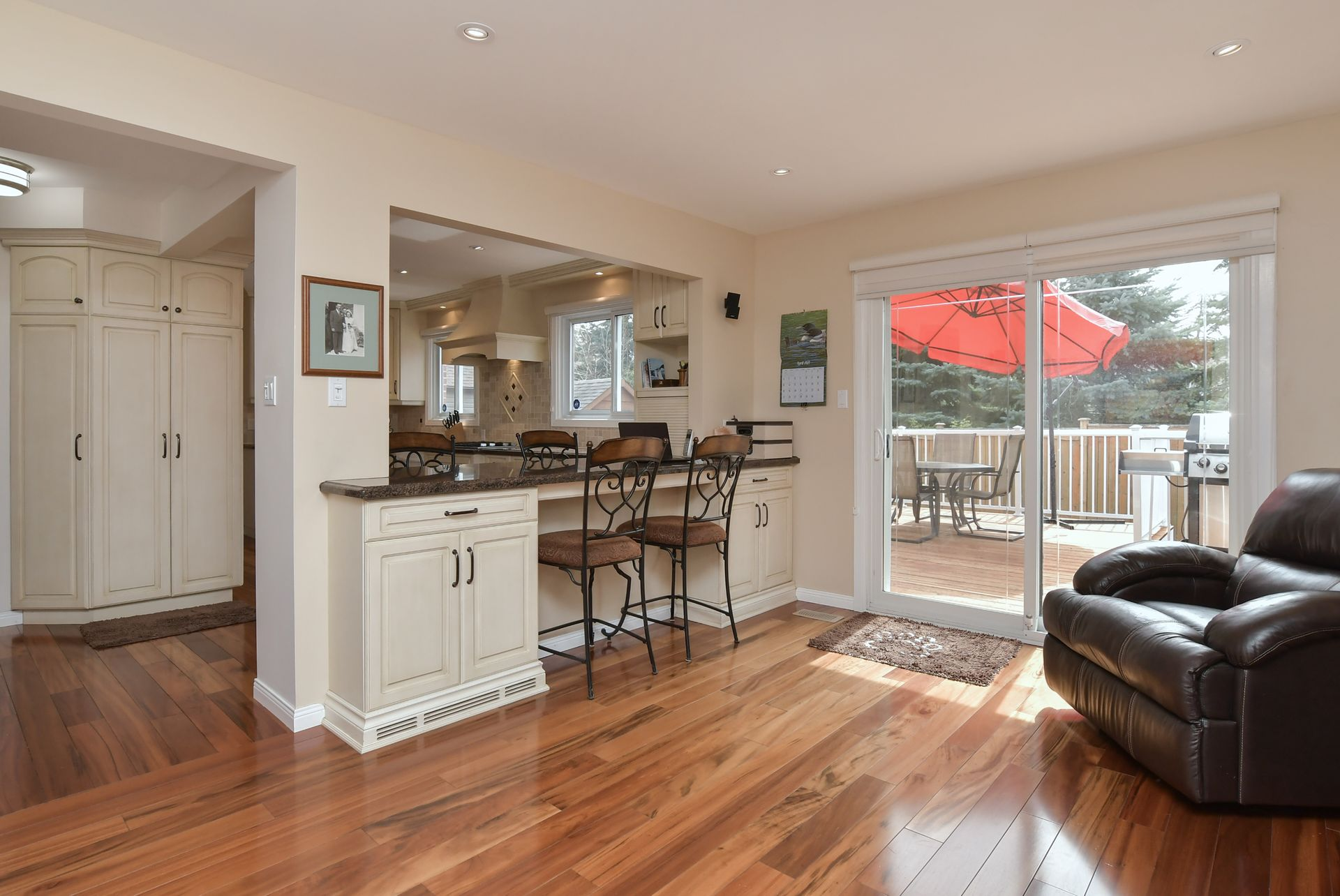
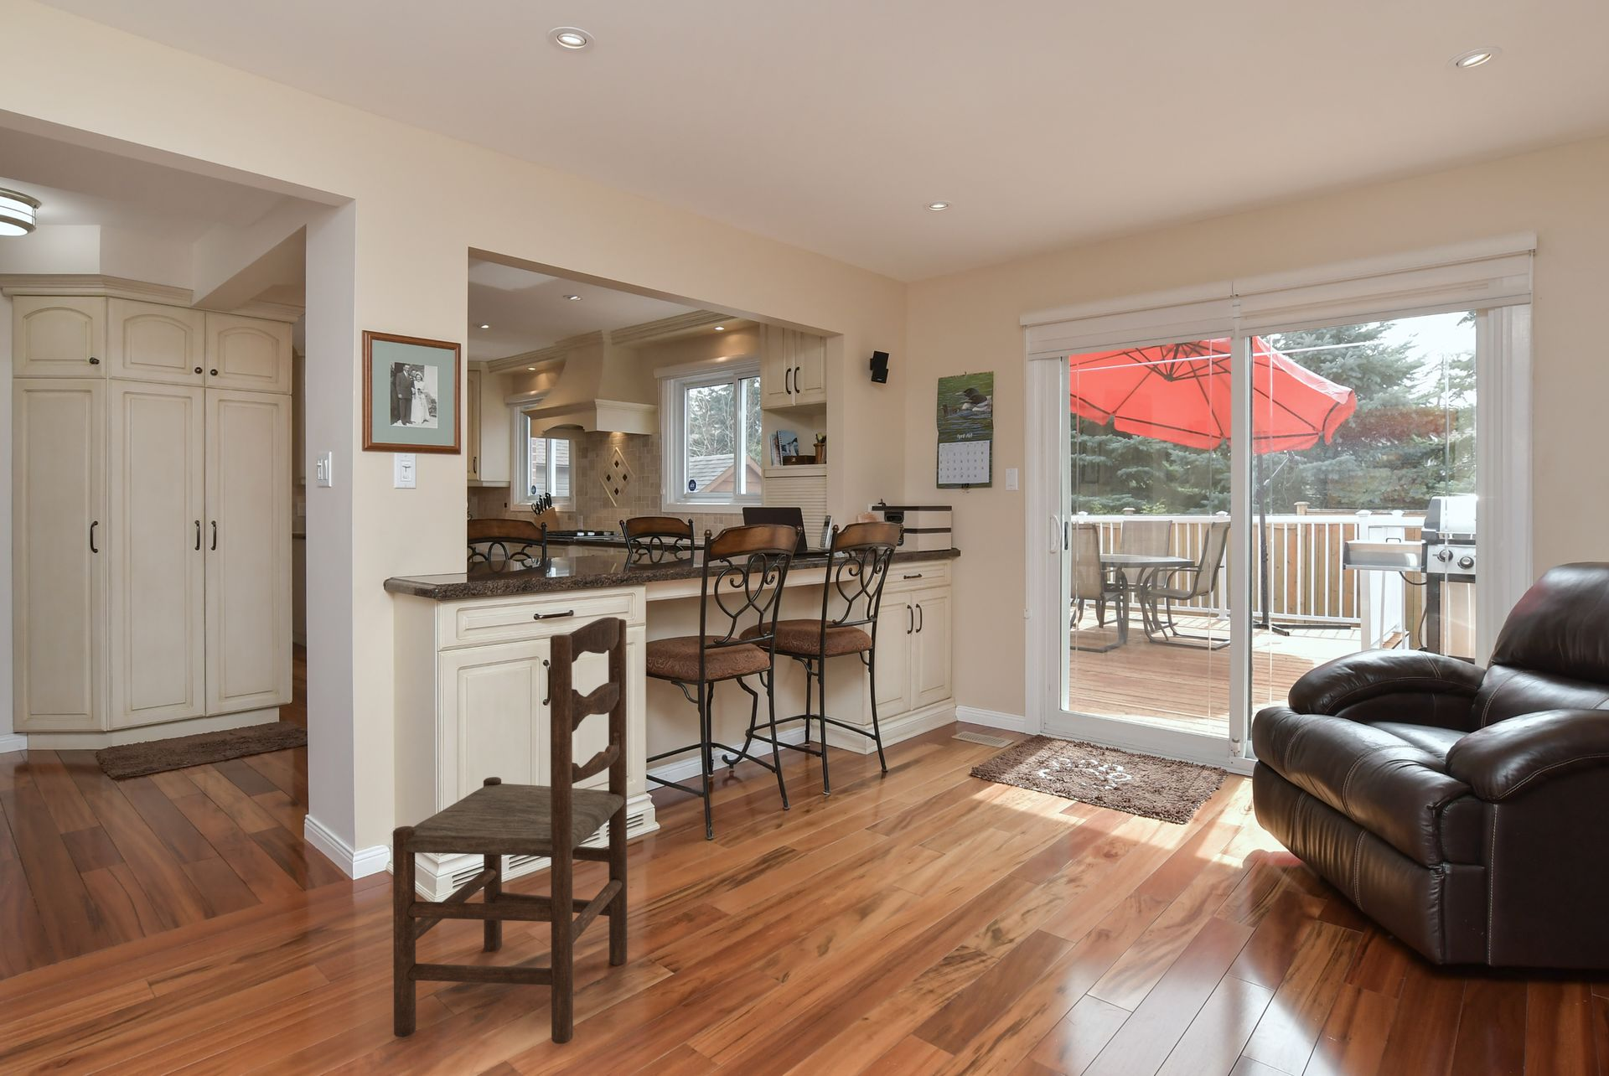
+ dining chair (525, 805)
